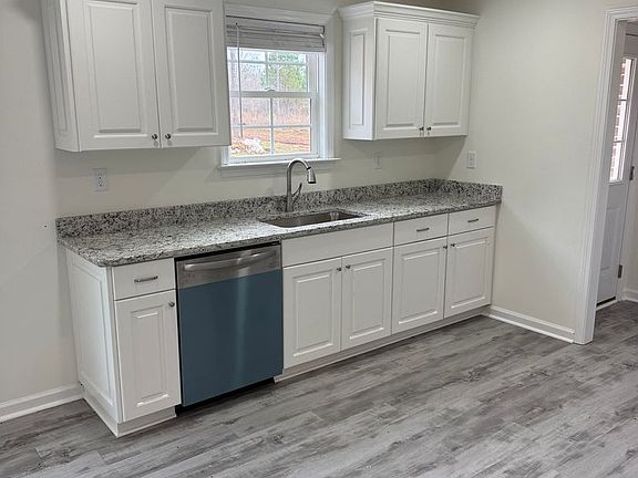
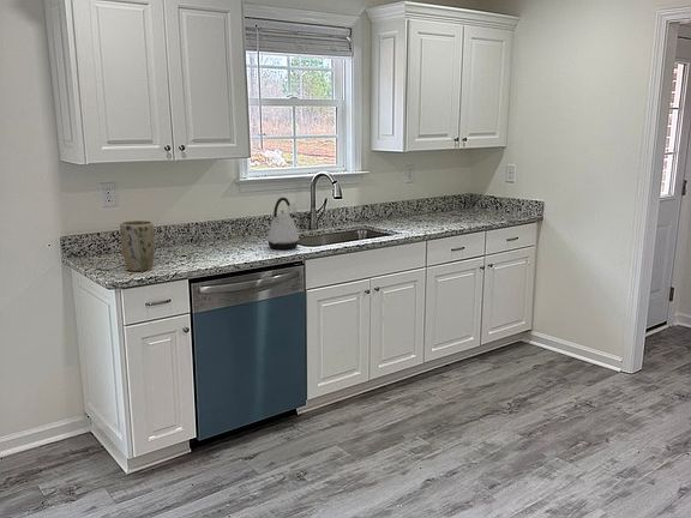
+ kettle (283, 222)
+ plant pot (138, 246)
